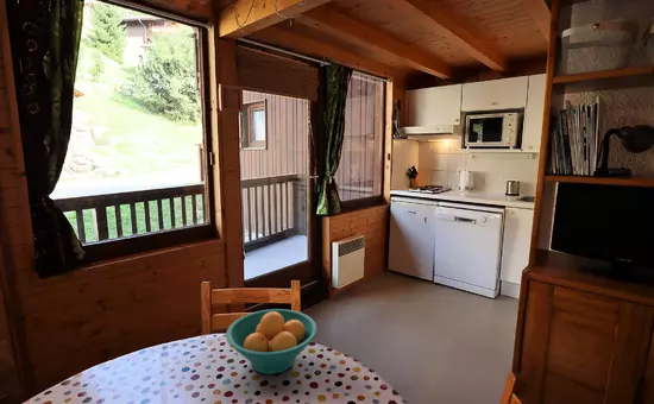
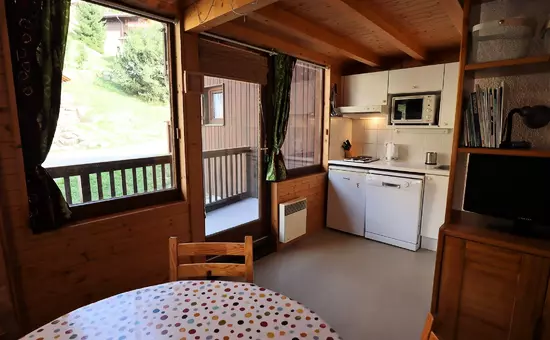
- fruit bowl (272, 337)
